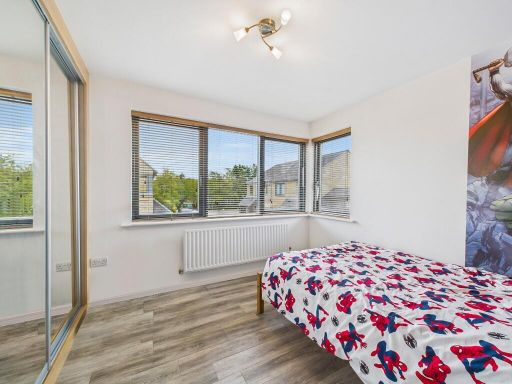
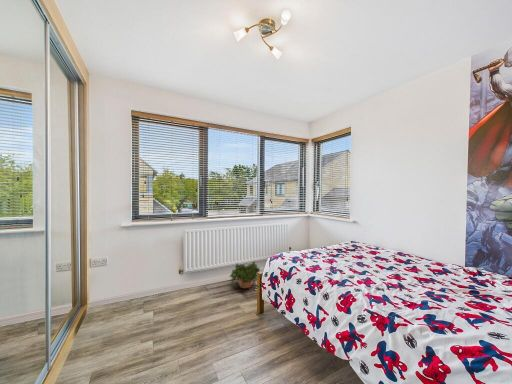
+ potted plant (244, 275)
